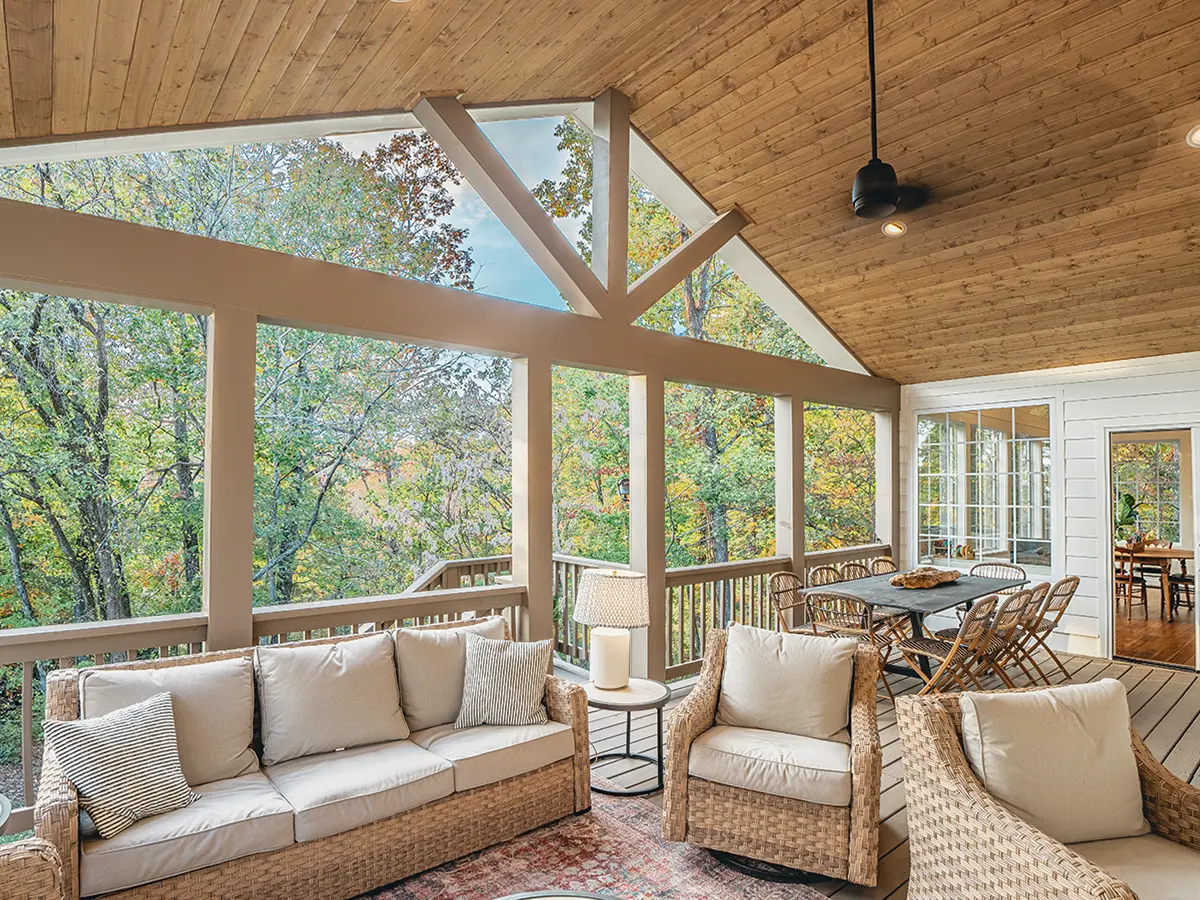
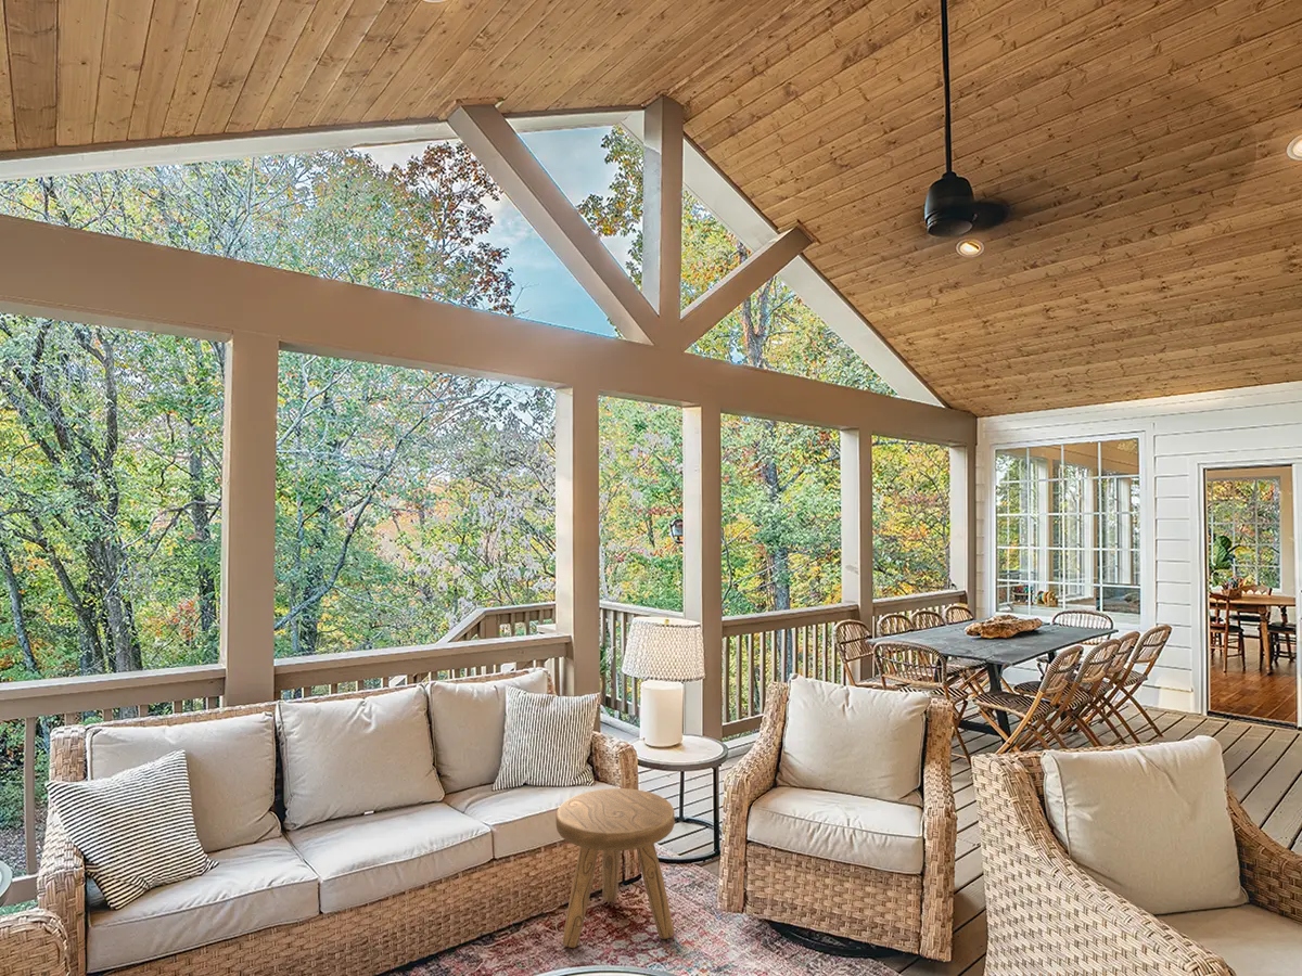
+ stool (614, 868)
